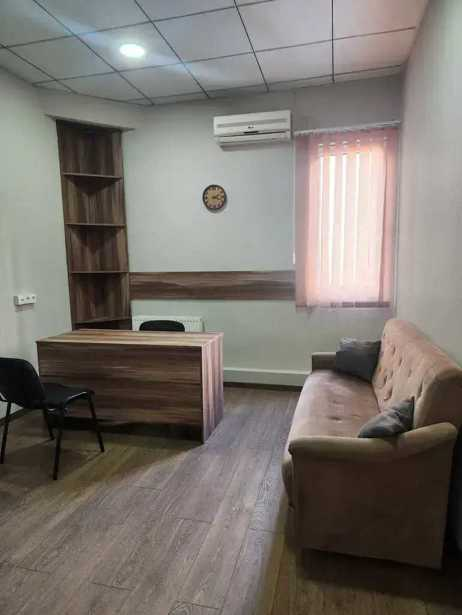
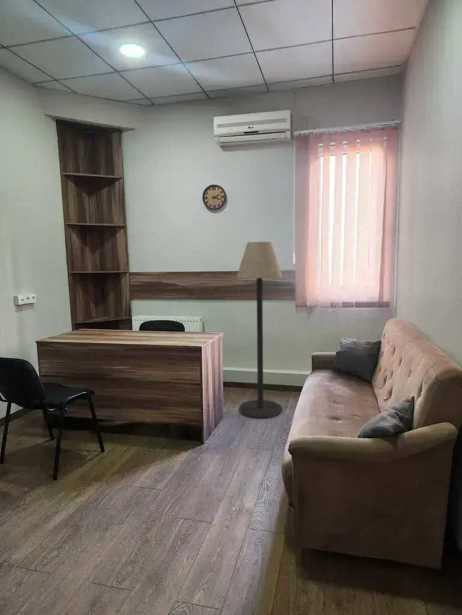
+ floor lamp (259, 328)
